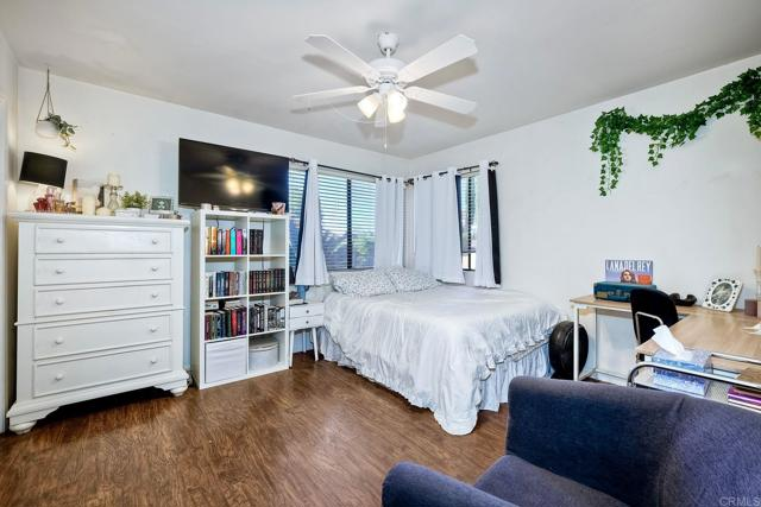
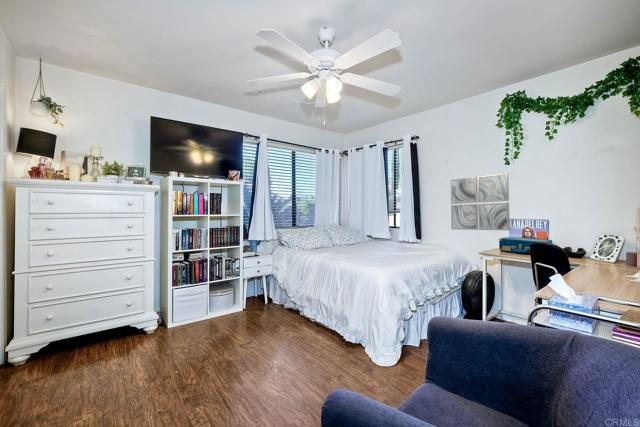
+ wall art (477, 202)
